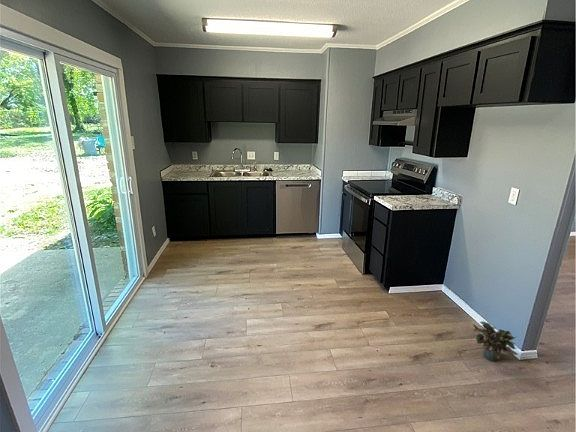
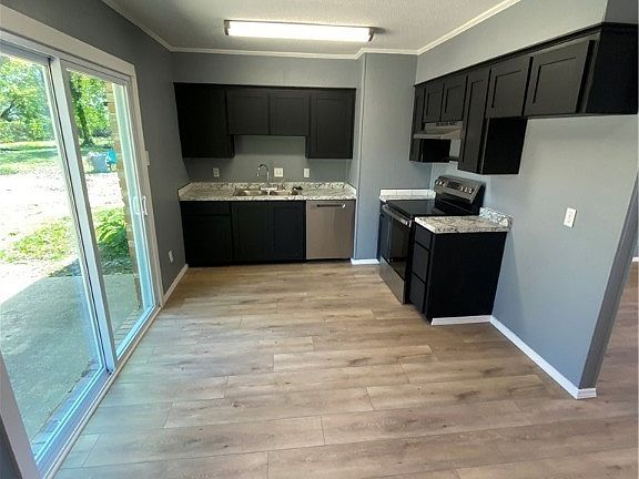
- potted plant (493, 343)
